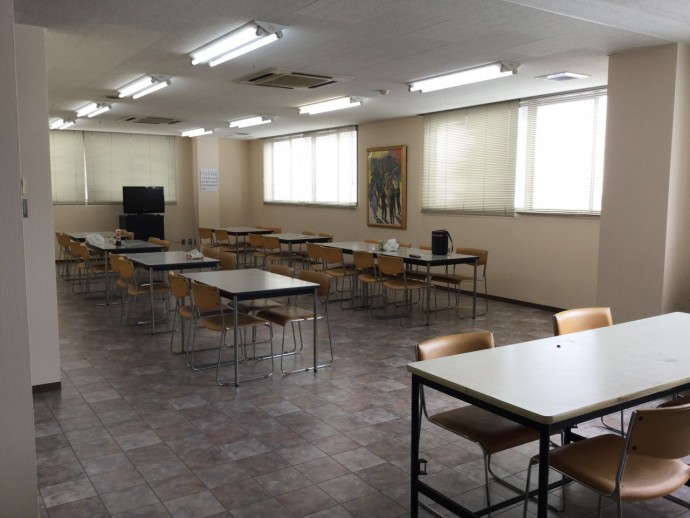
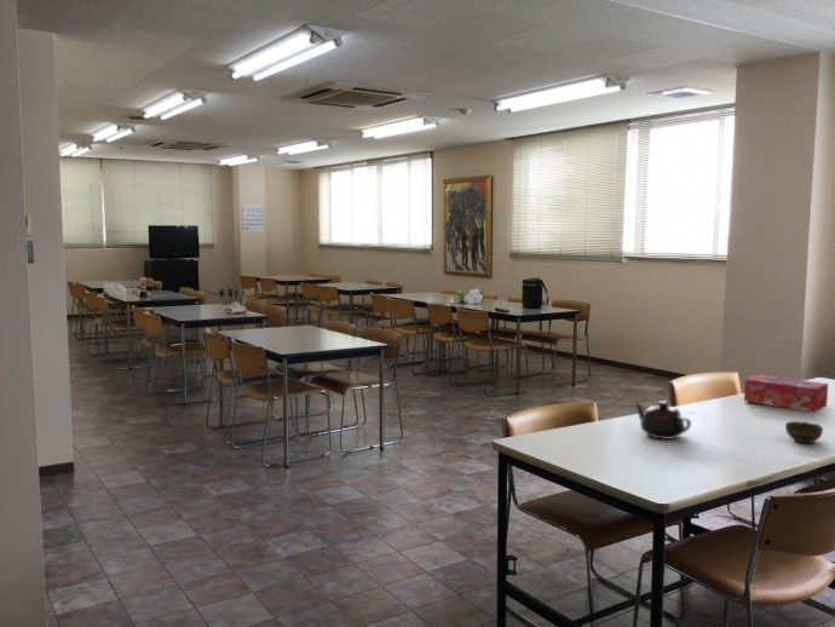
+ teapot (661, 418)
+ tissue box (785, 392)
+ cup (805, 433)
